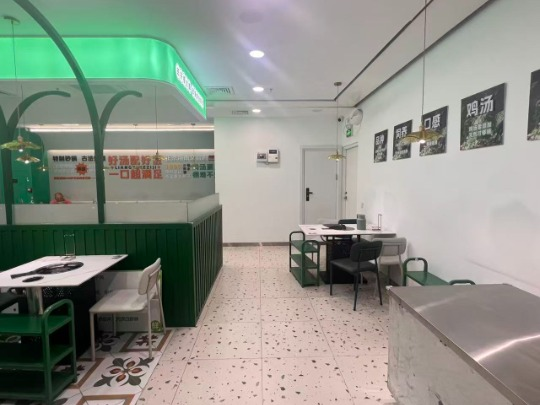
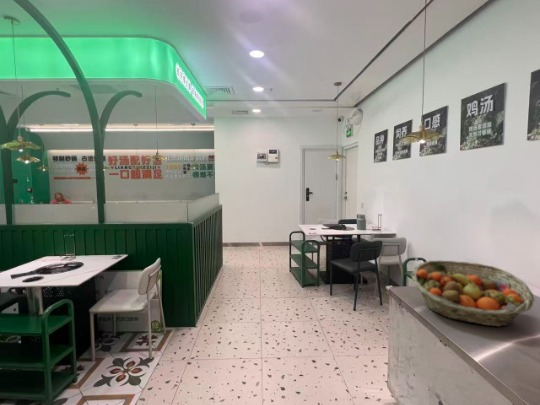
+ fruit basket (466, 290)
